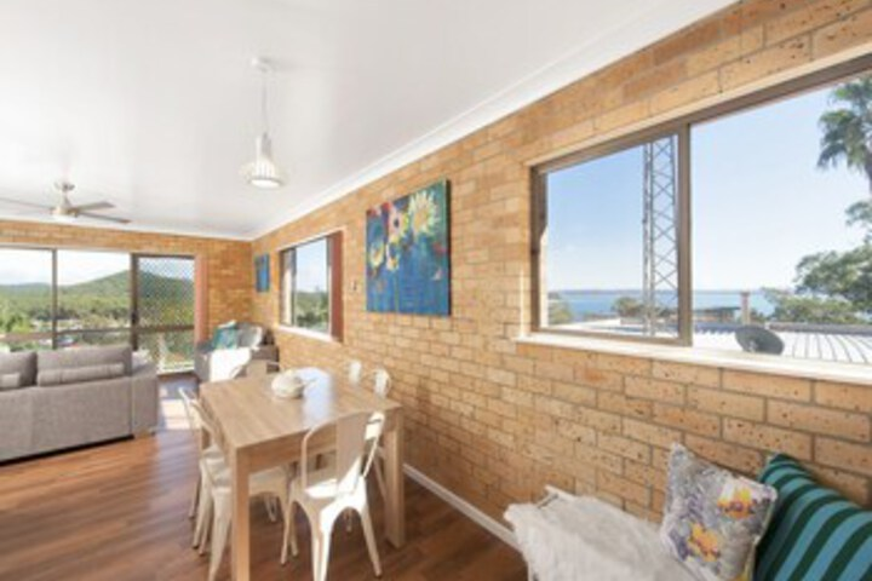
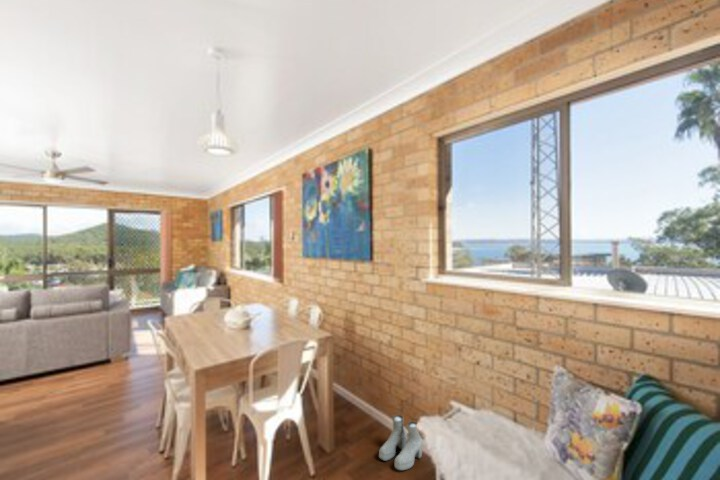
+ boots (401, 440)
